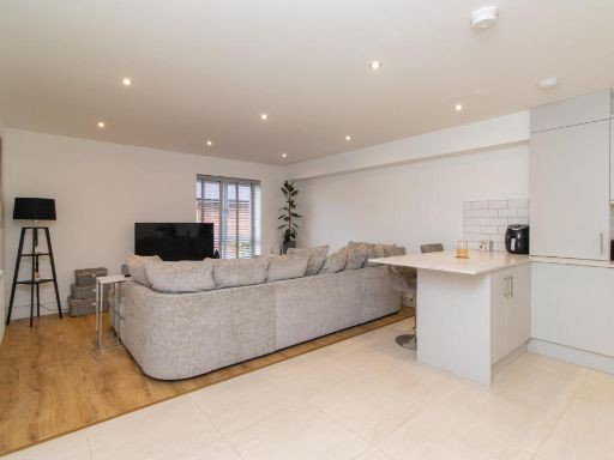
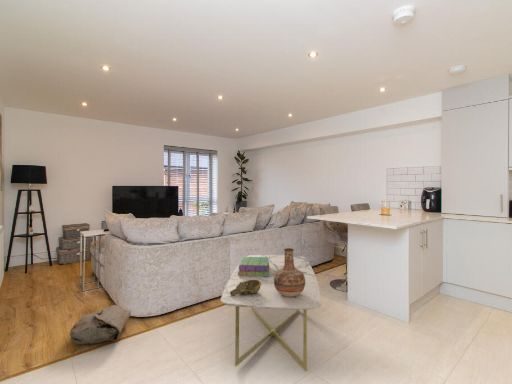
+ bag (100, 321)
+ stack of books (254, 265)
+ vase (289, 271)
+ coffee table (273, 303)
+ decorative bowl (245, 287)
